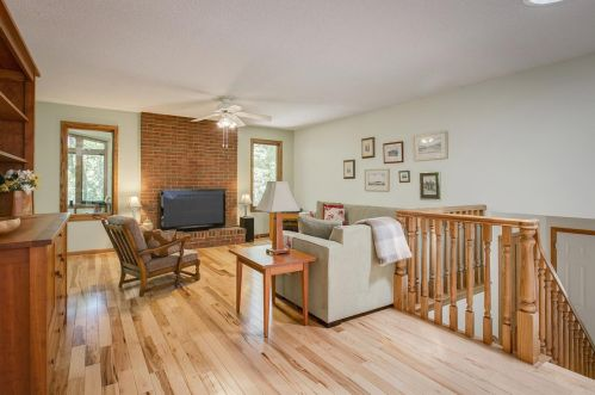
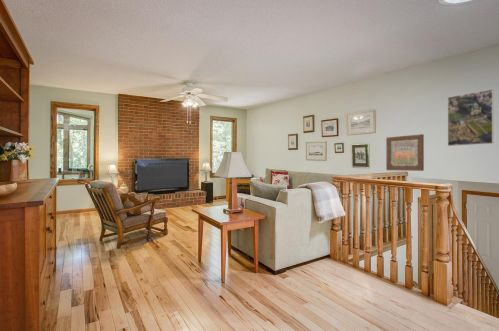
+ wall art (404, 153)
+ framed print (469, 119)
